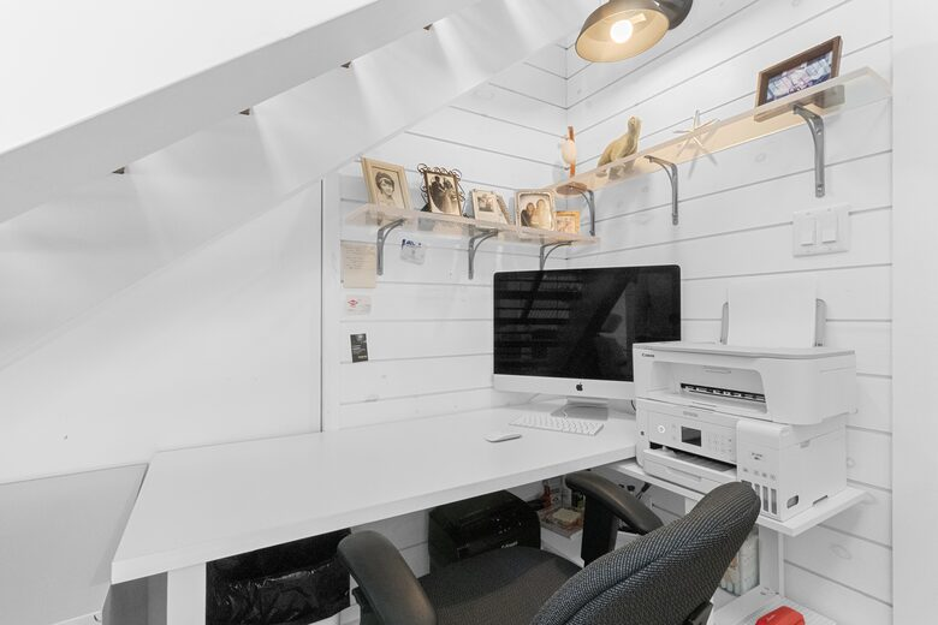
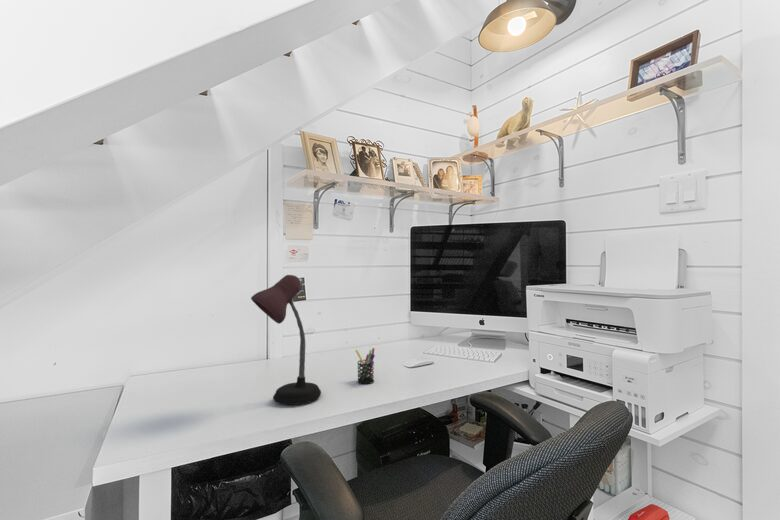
+ pen holder (367, 364)
+ desk lamp (300, 338)
